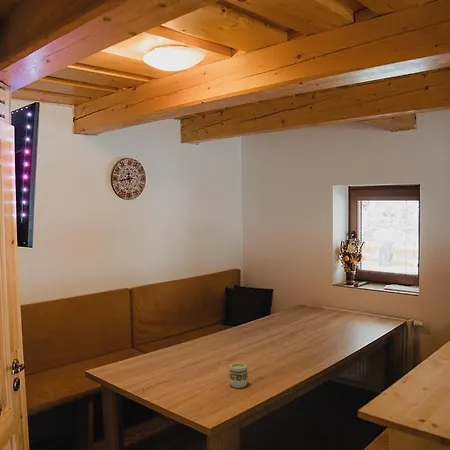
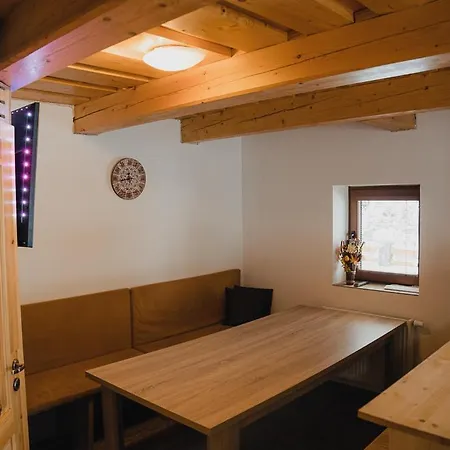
- cup (238, 375)
